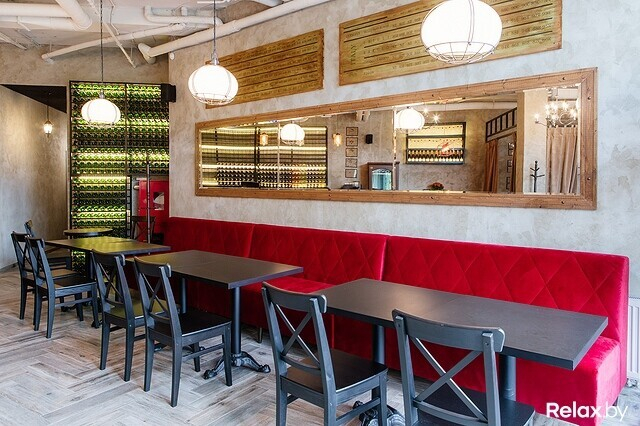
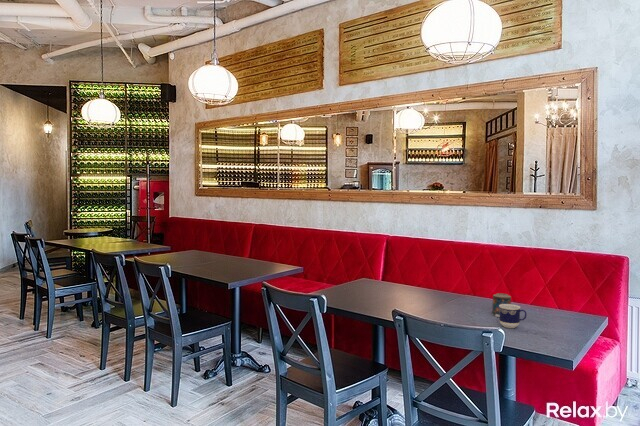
+ cup (512, 316)
+ candle (503, 303)
